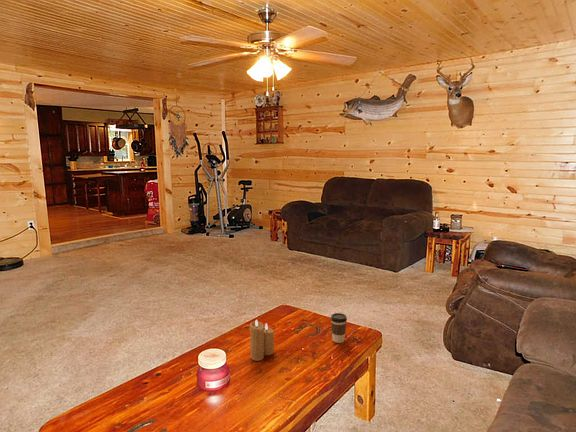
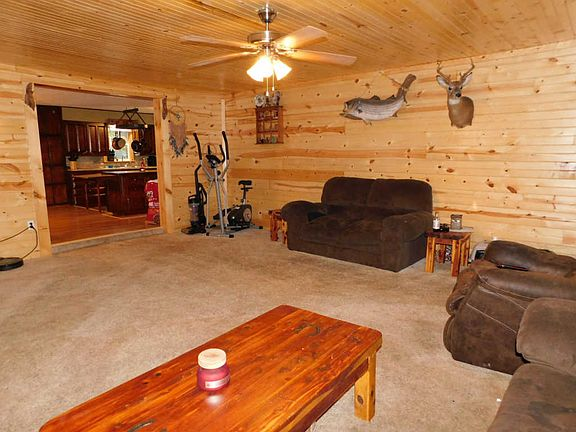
- candle (262, 336)
- coffee cup (338, 328)
